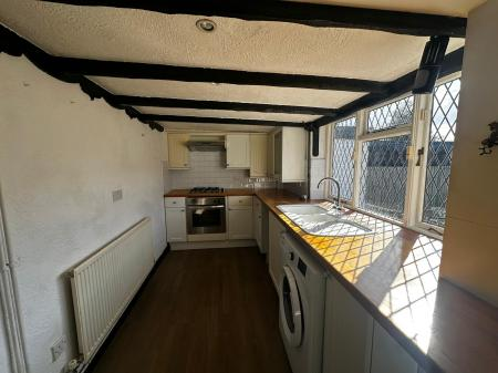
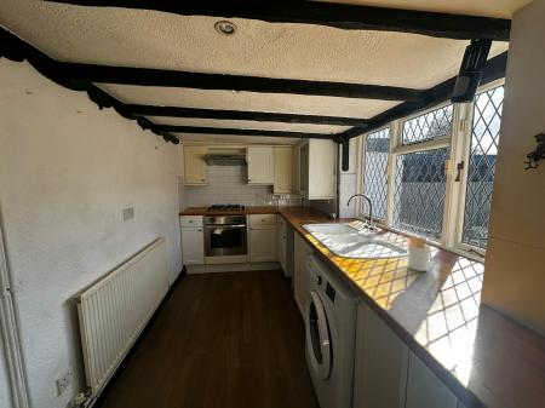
+ utensil holder (413, 251)
